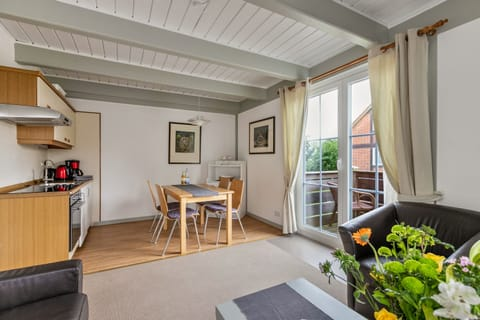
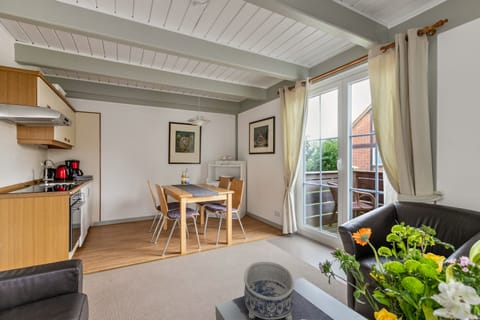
+ decorative bowl (268, 289)
